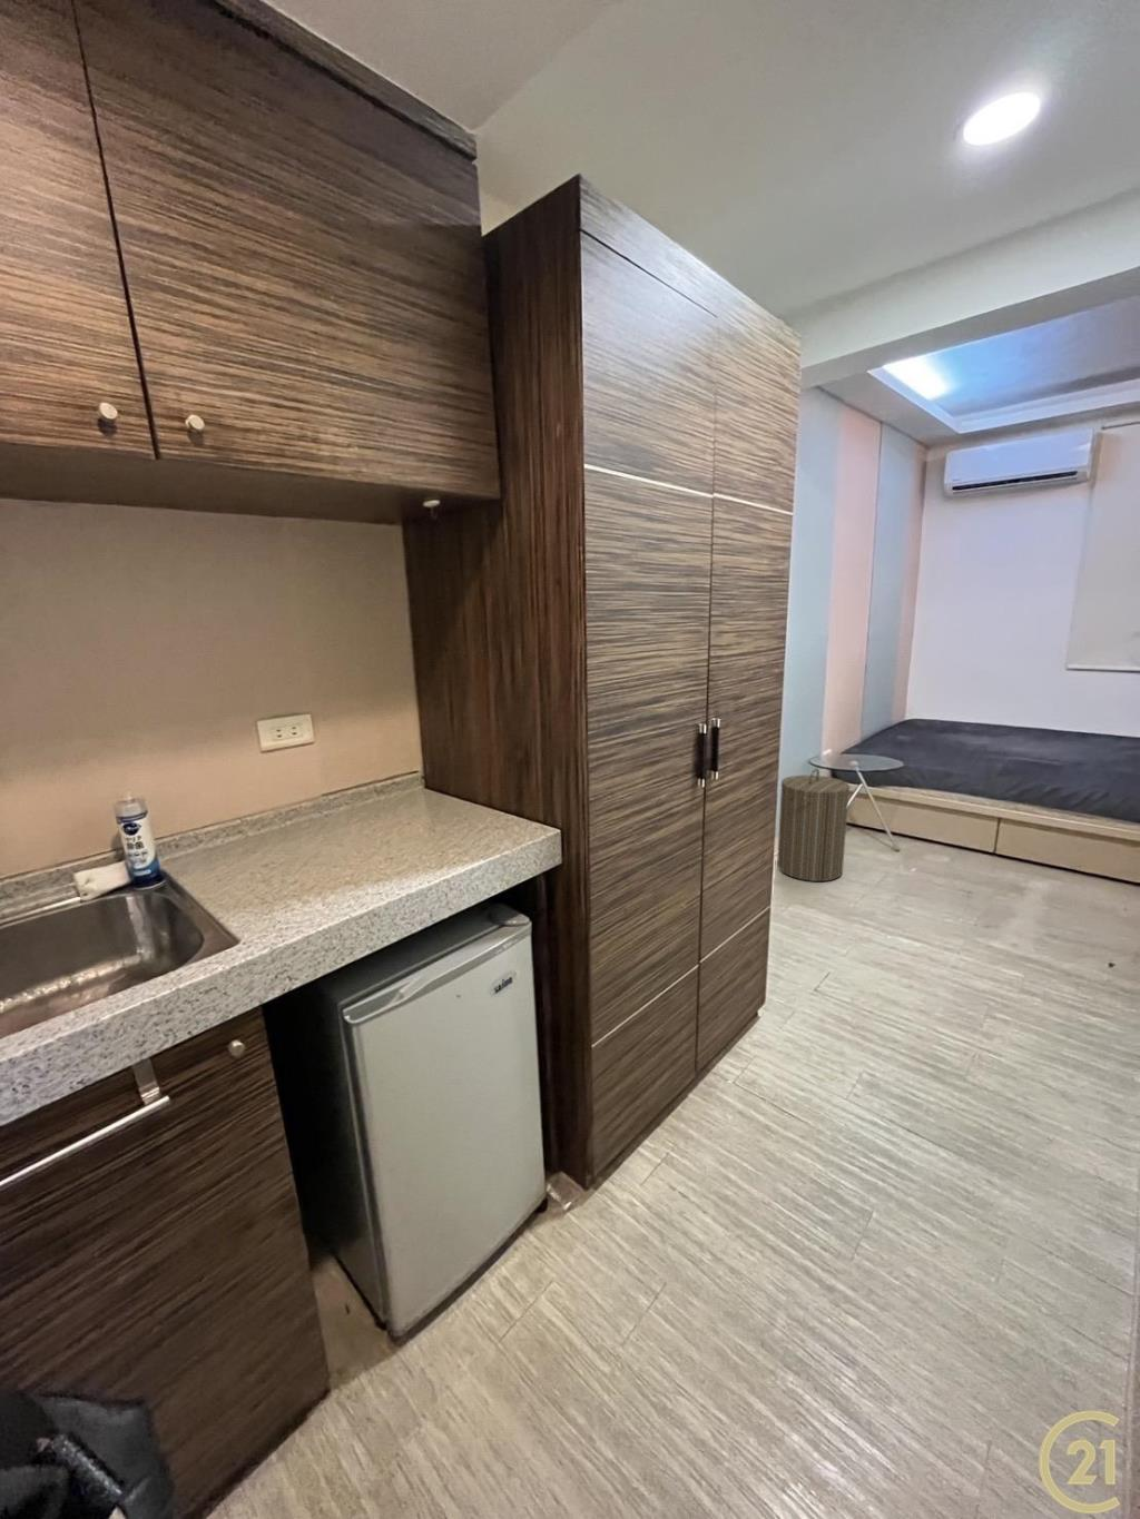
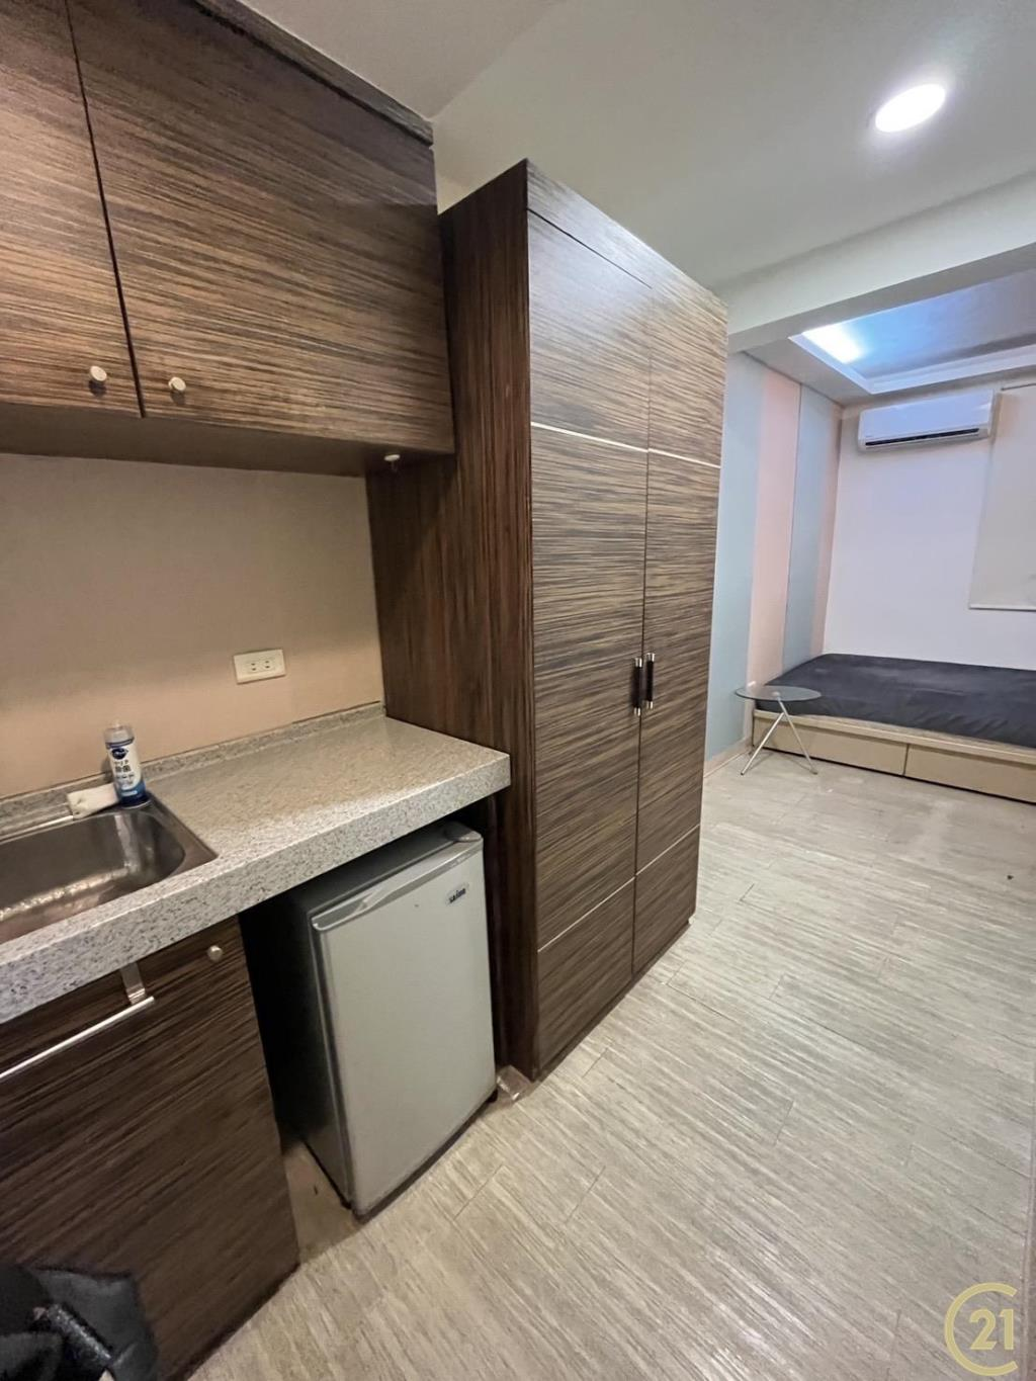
- laundry hamper (812, 819)
